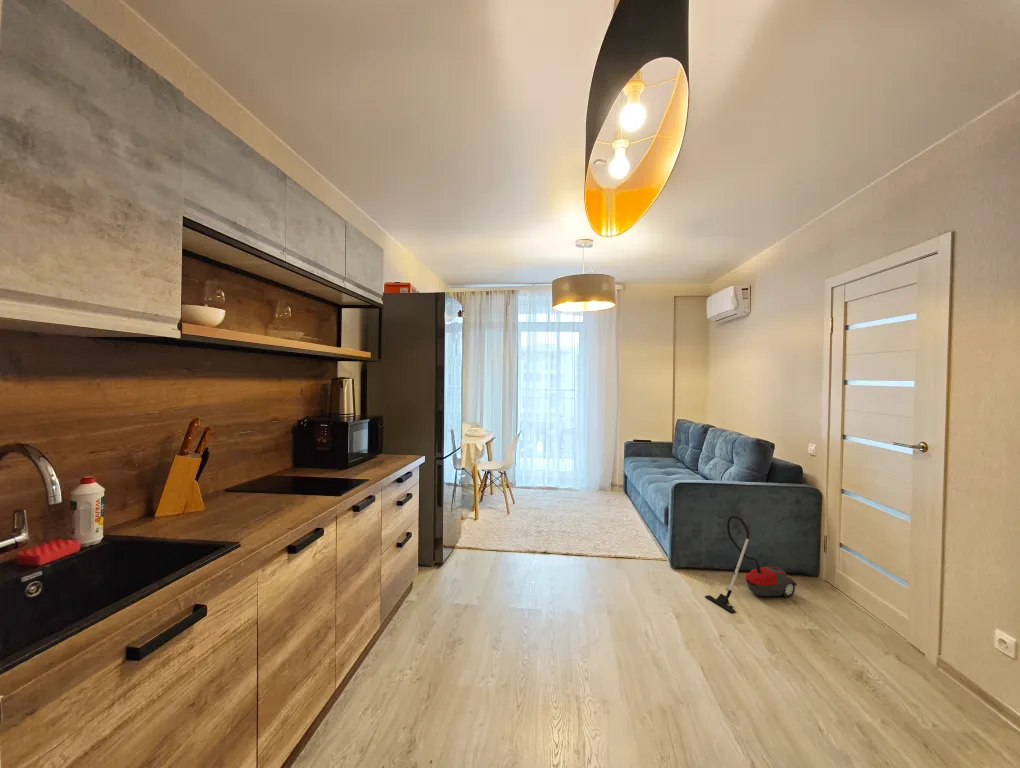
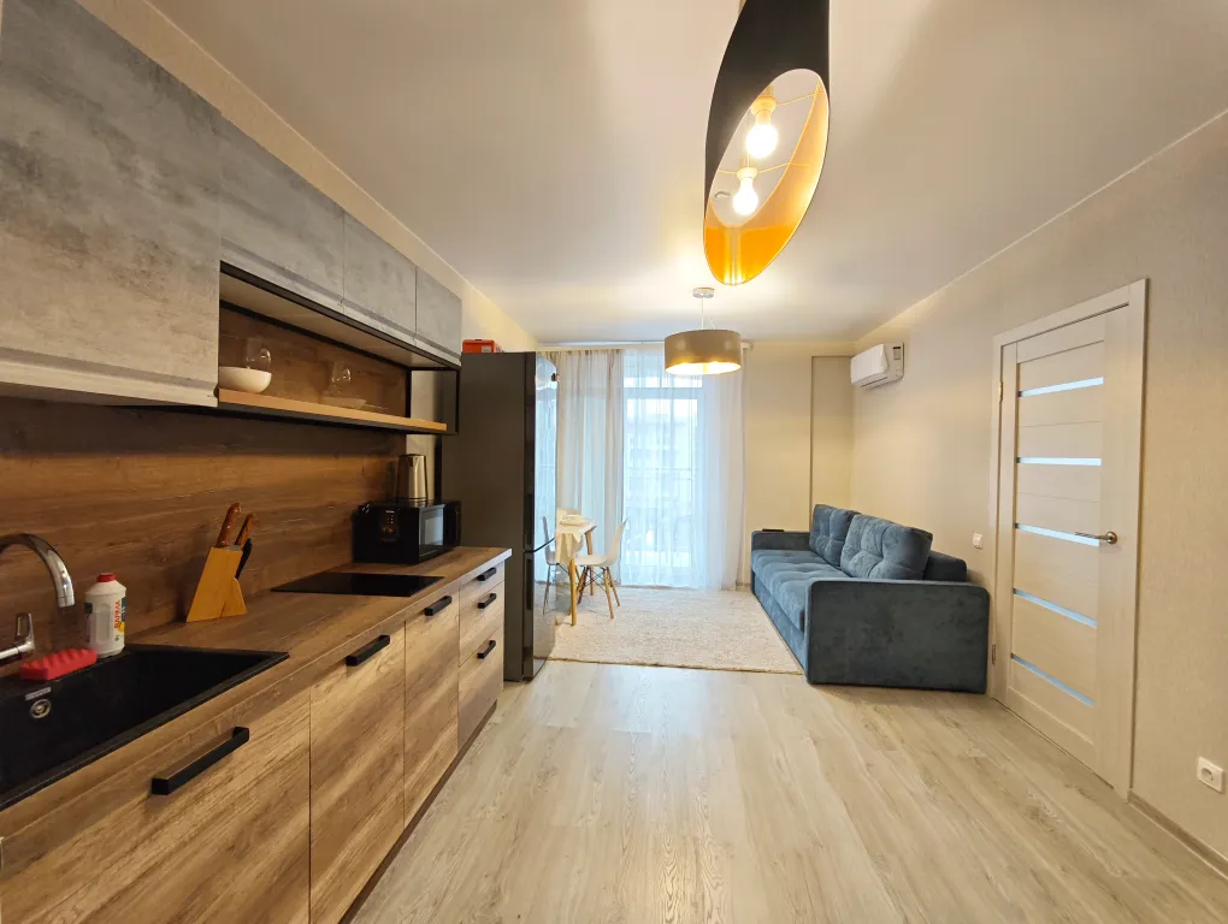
- vacuum cleaner (745, 556)
